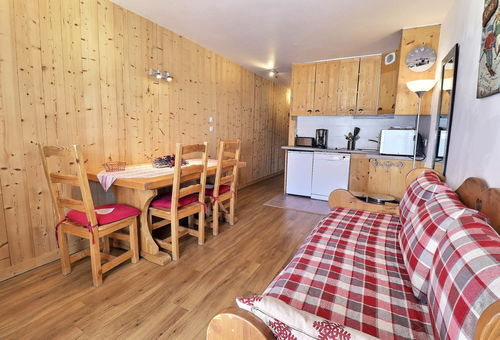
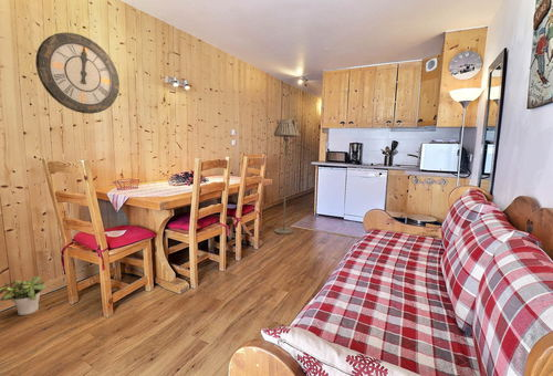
+ floor lamp (285, 177)
+ potted plant (22, 296)
+ wall clock (82, 74)
